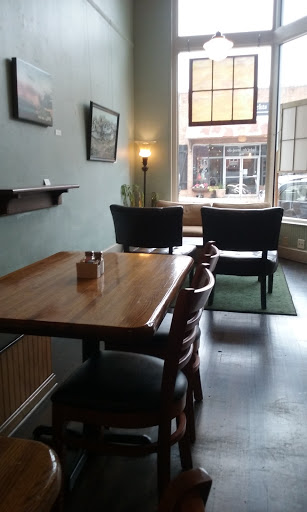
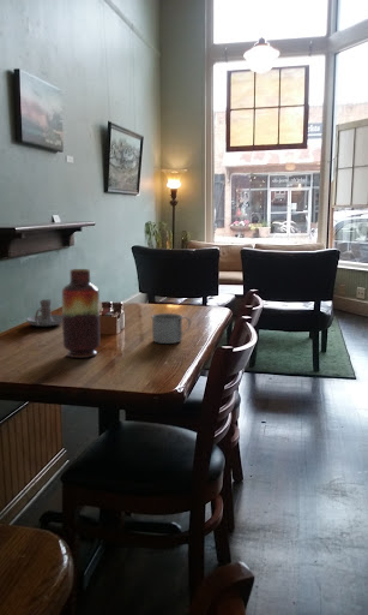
+ vase (80, 312)
+ mug (169, 328)
+ candle holder (44, 312)
